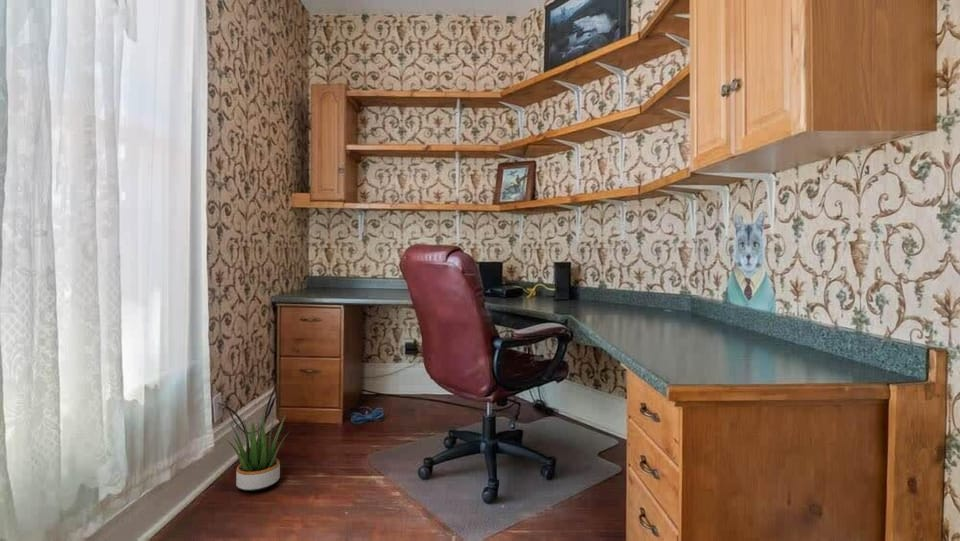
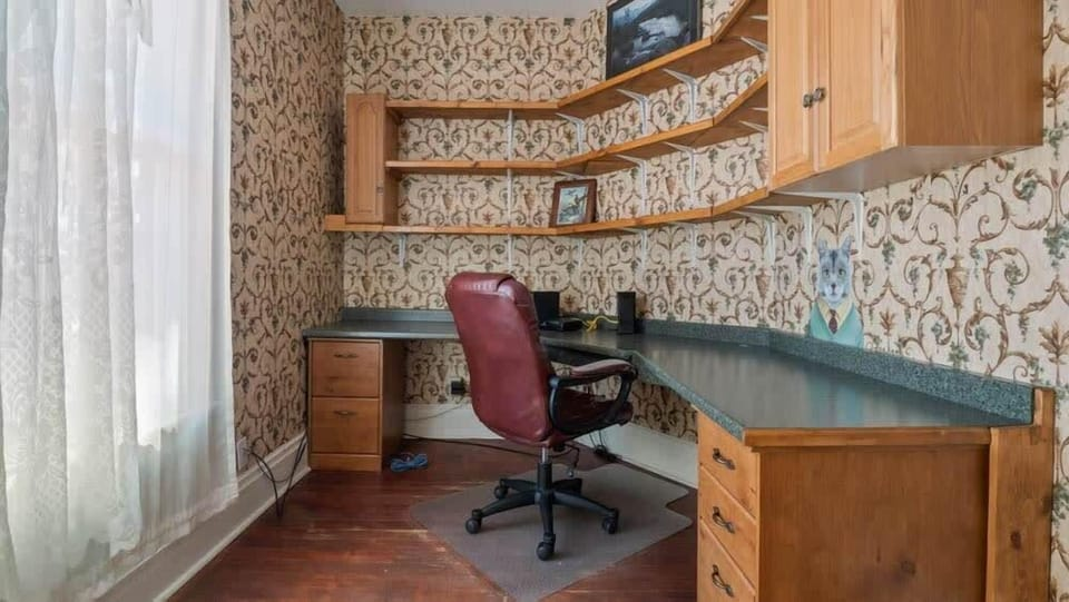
- potted plant (258, 451)
